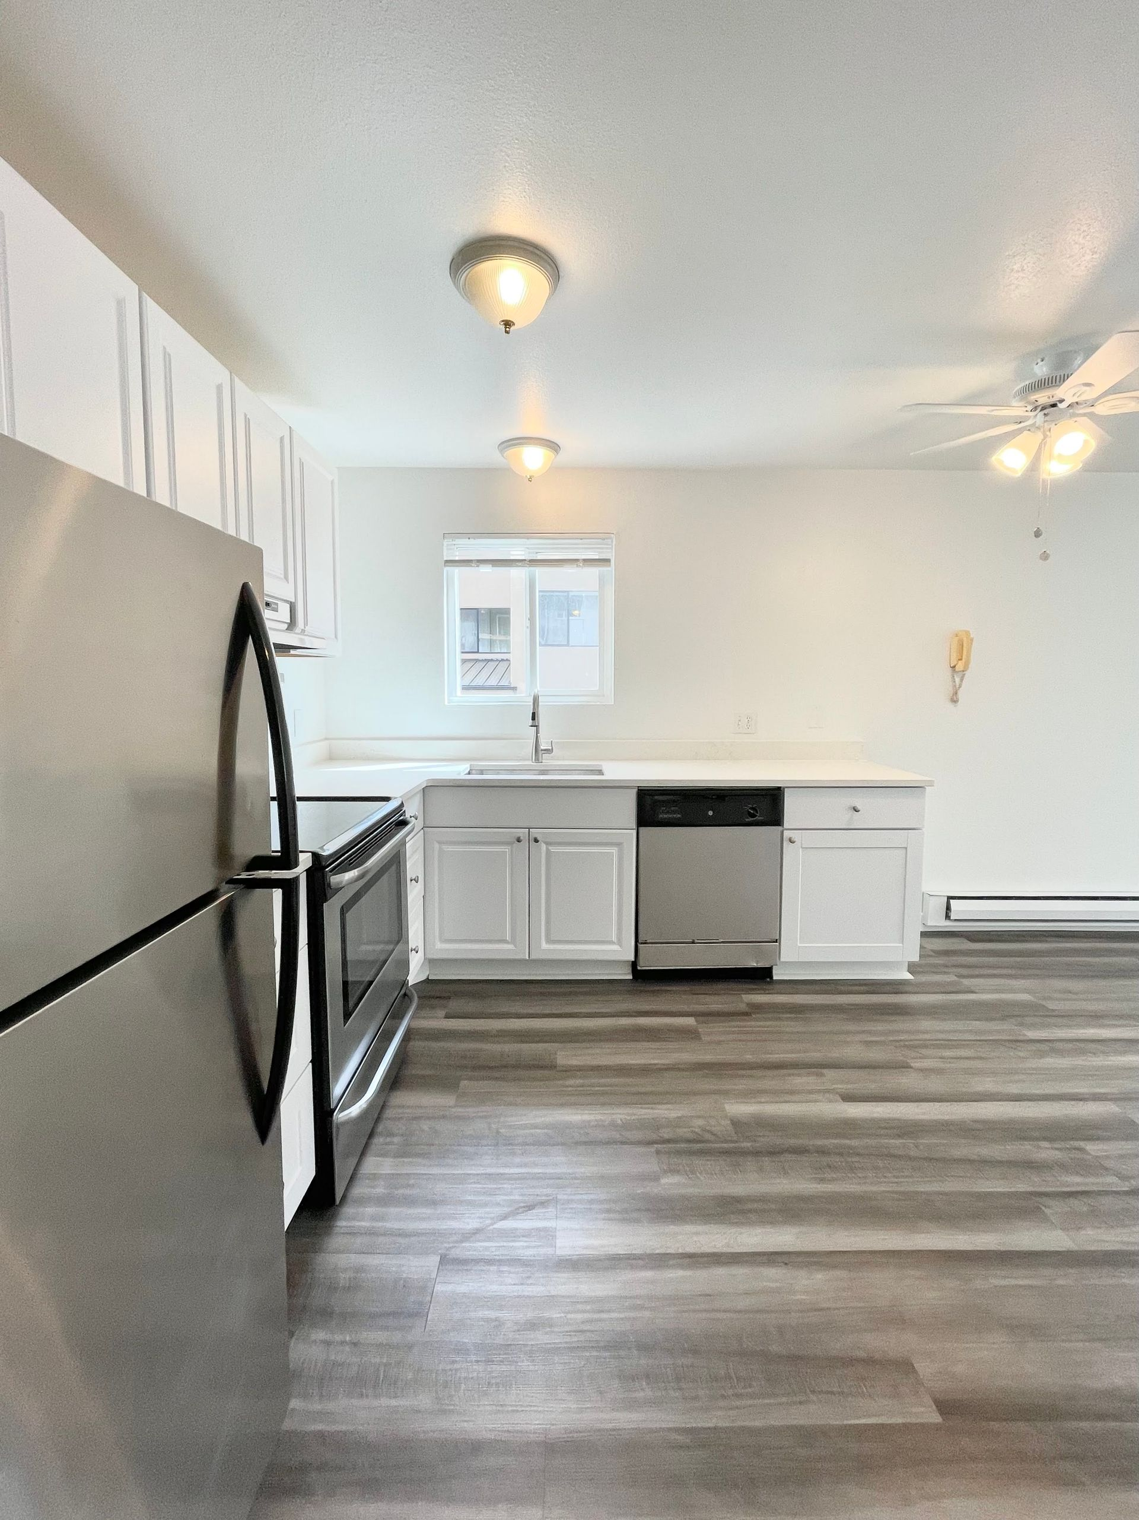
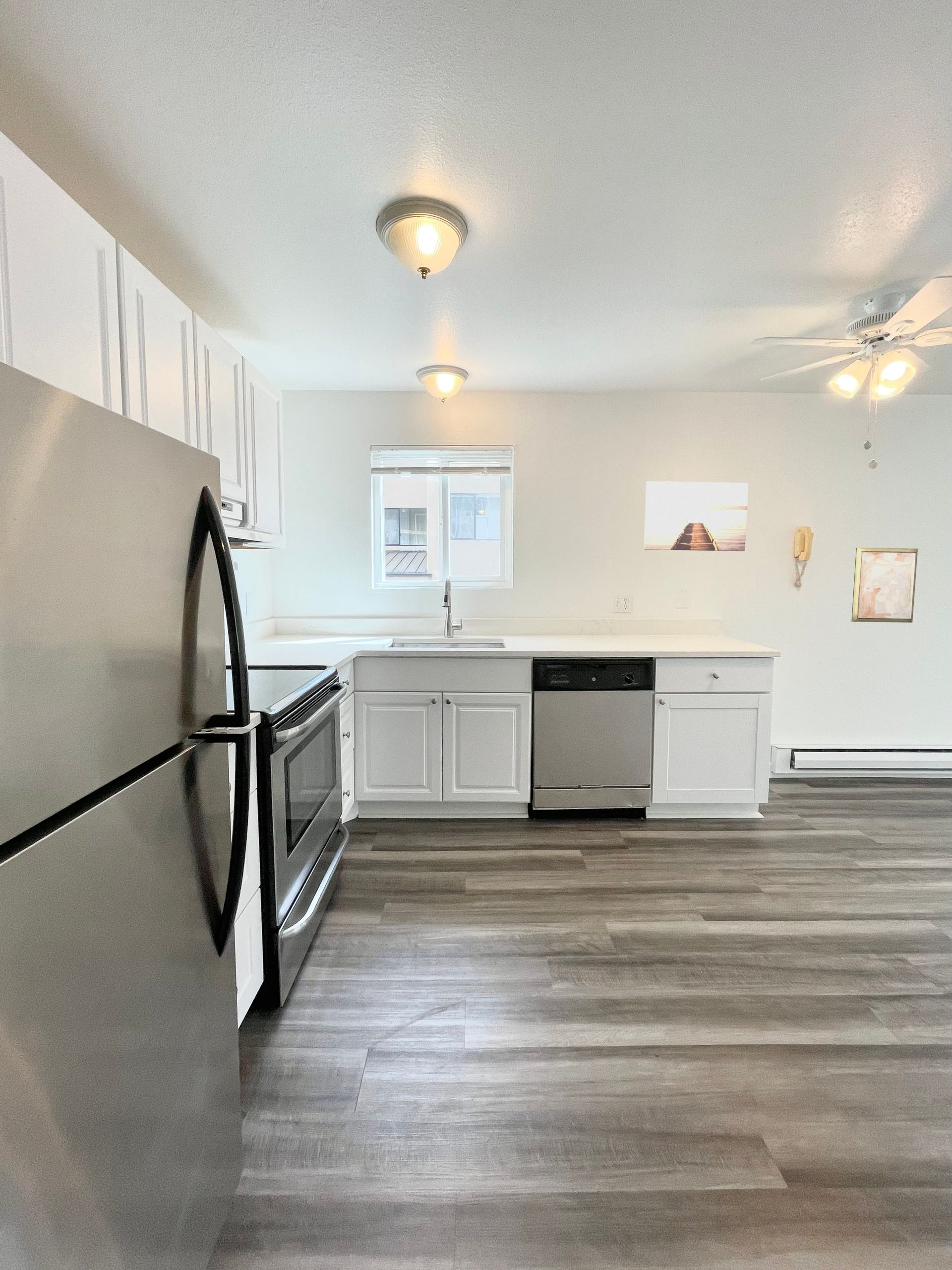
+ wall art (885, 585)
+ wall art (696, 516)
